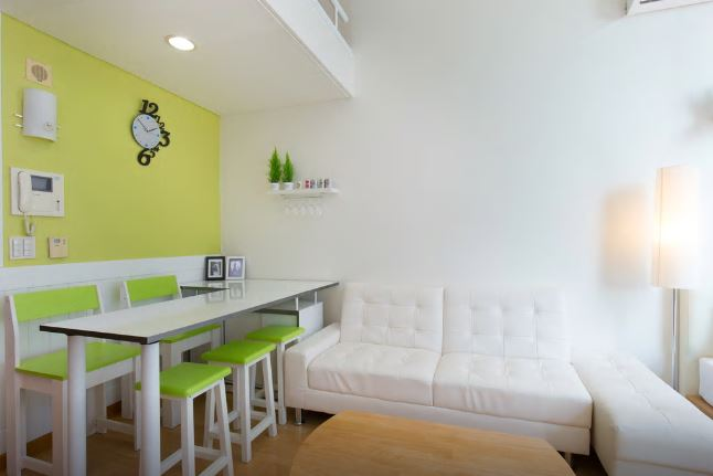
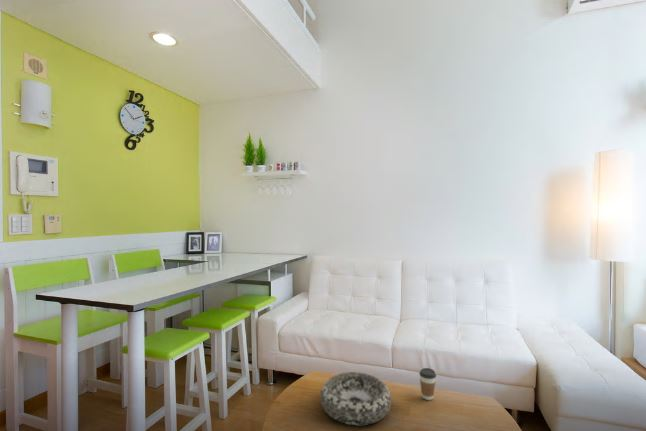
+ decorative bowl (355, 397)
+ coffee cup (427, 384)
